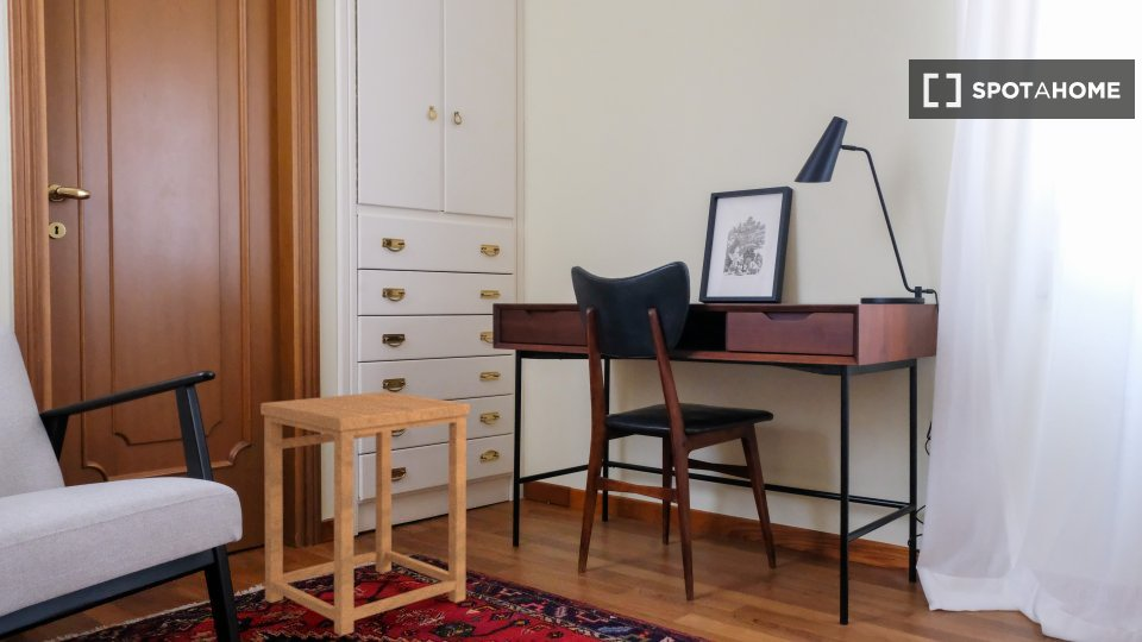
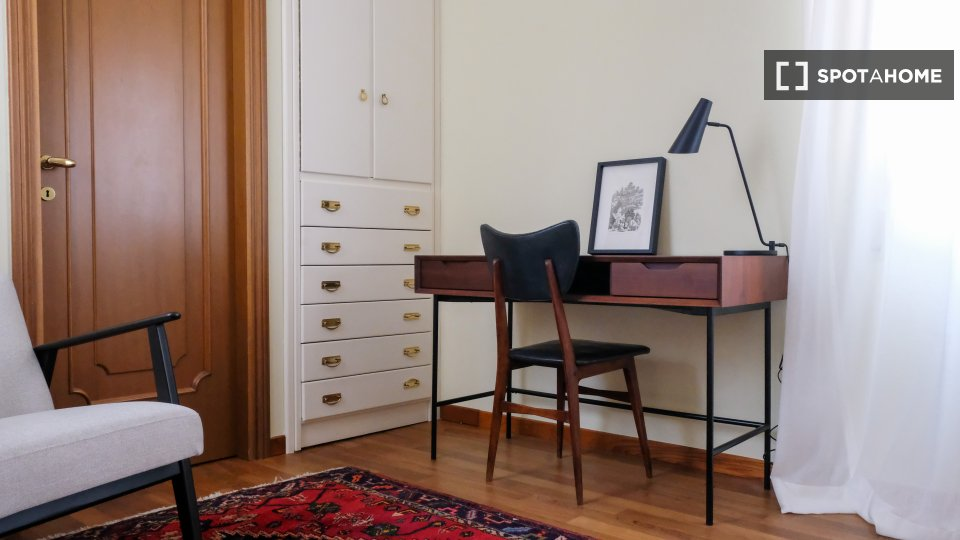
- side table (376, 502)
